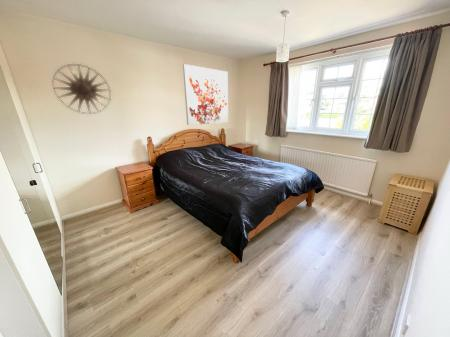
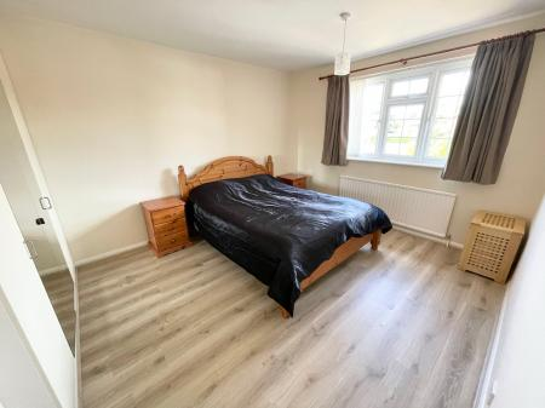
- wall art (84, 89)
- wall art (208, 97)
